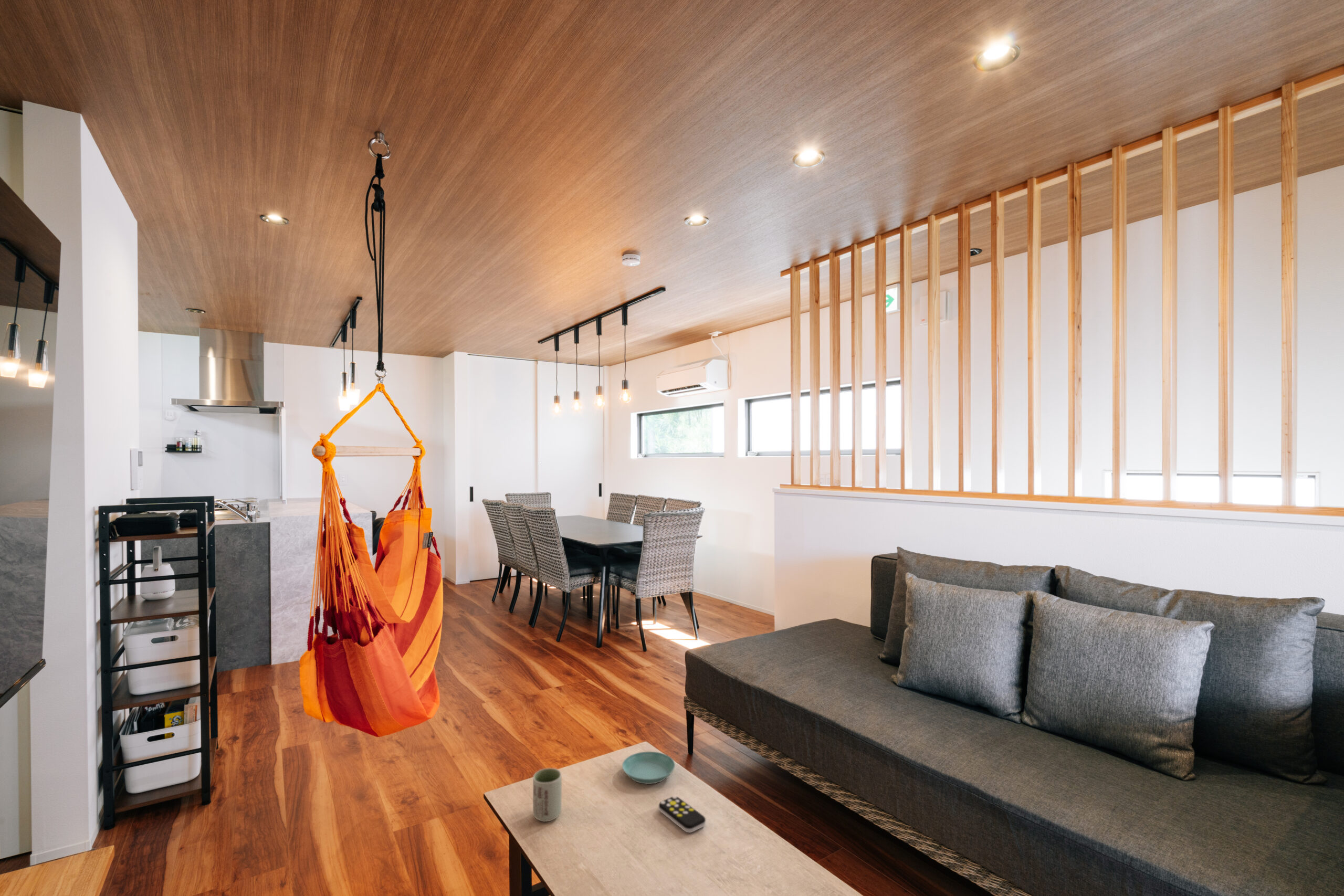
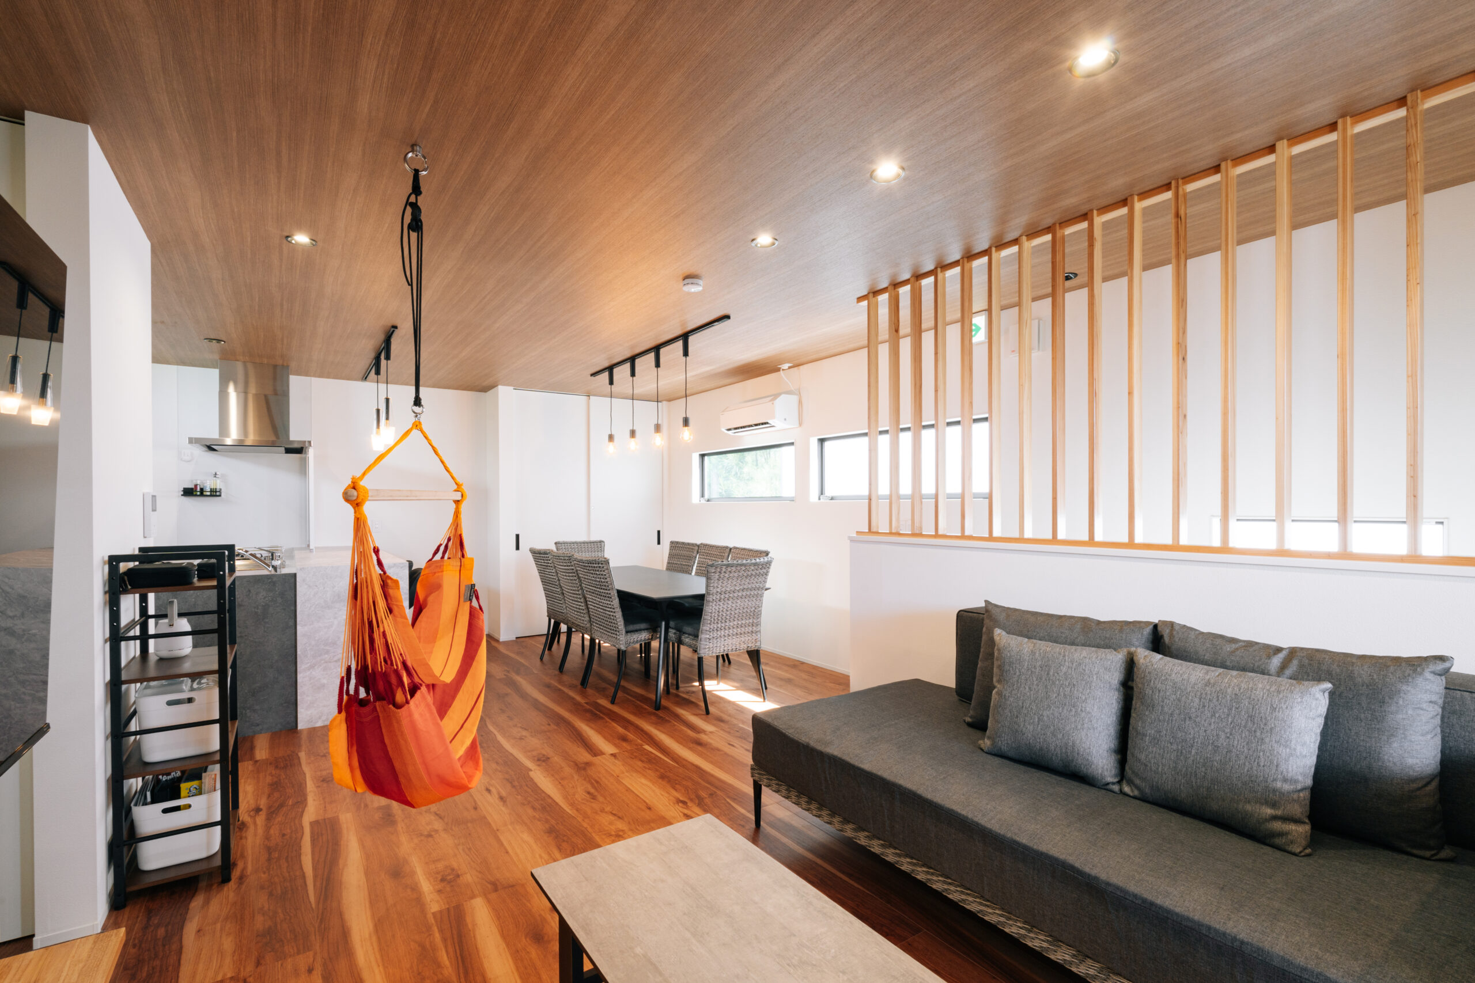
- cup (547, 795)
- remote control (681, 813)
- saucer (648, 769)
